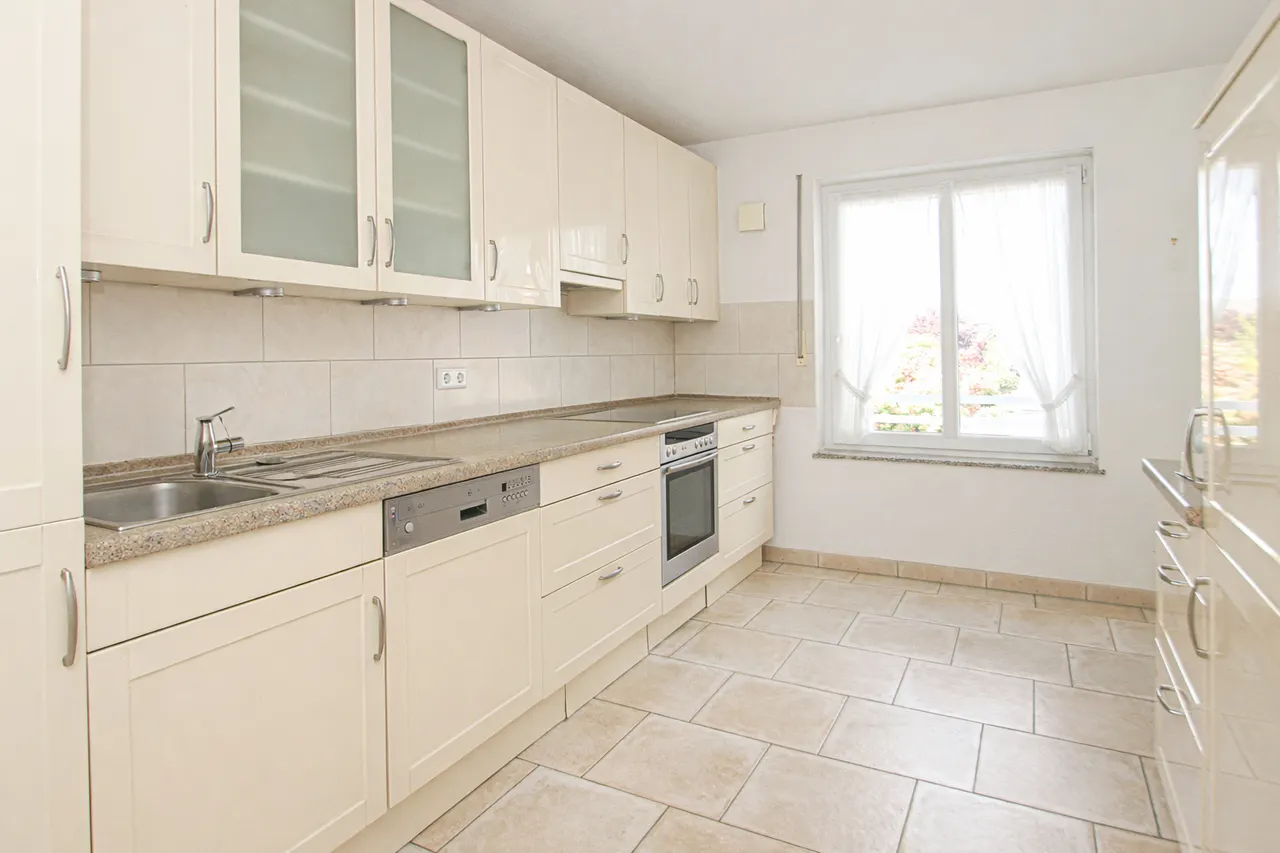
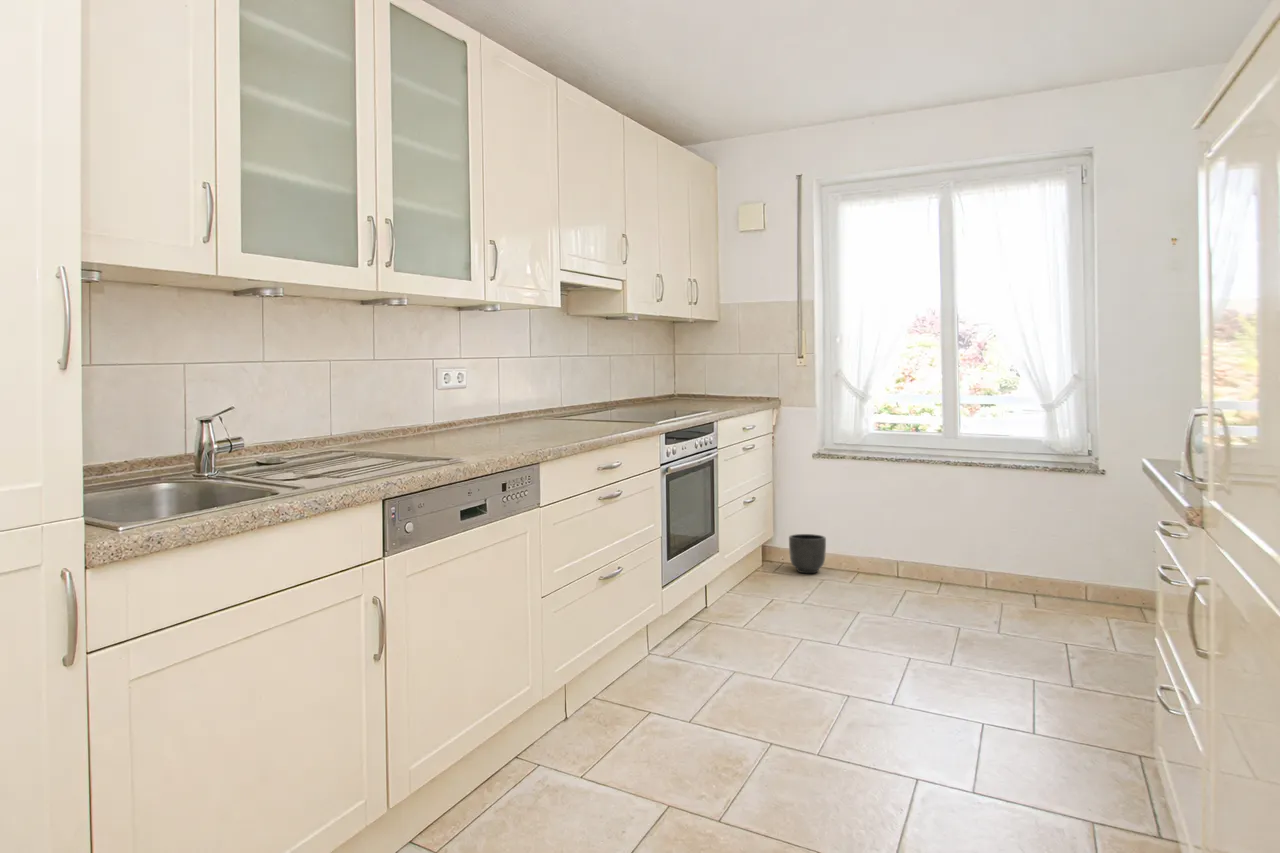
+ planter (807, 554)
